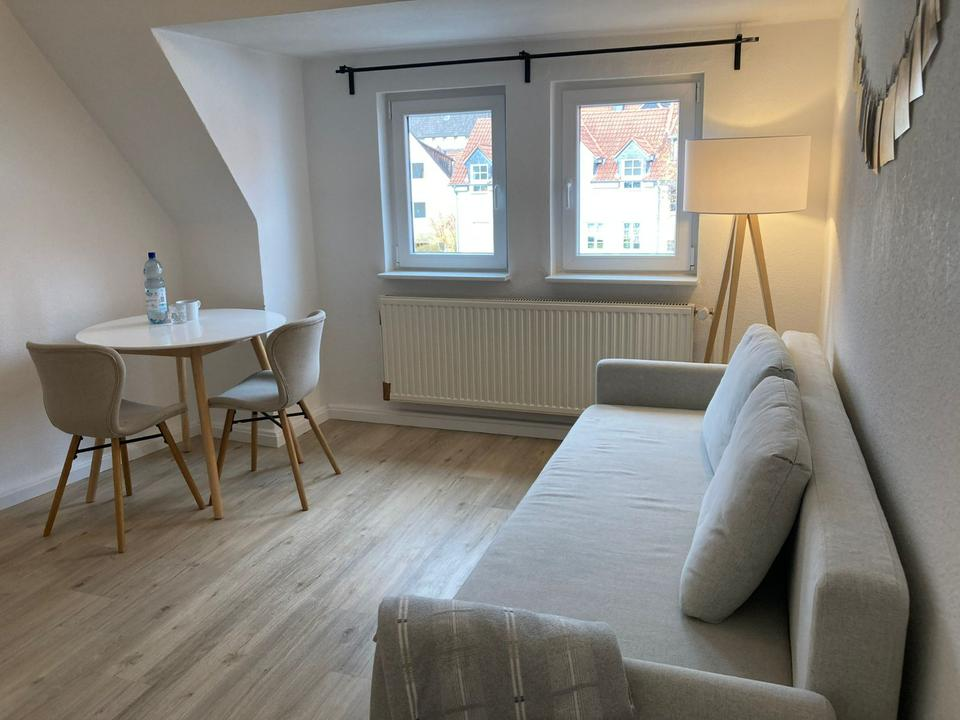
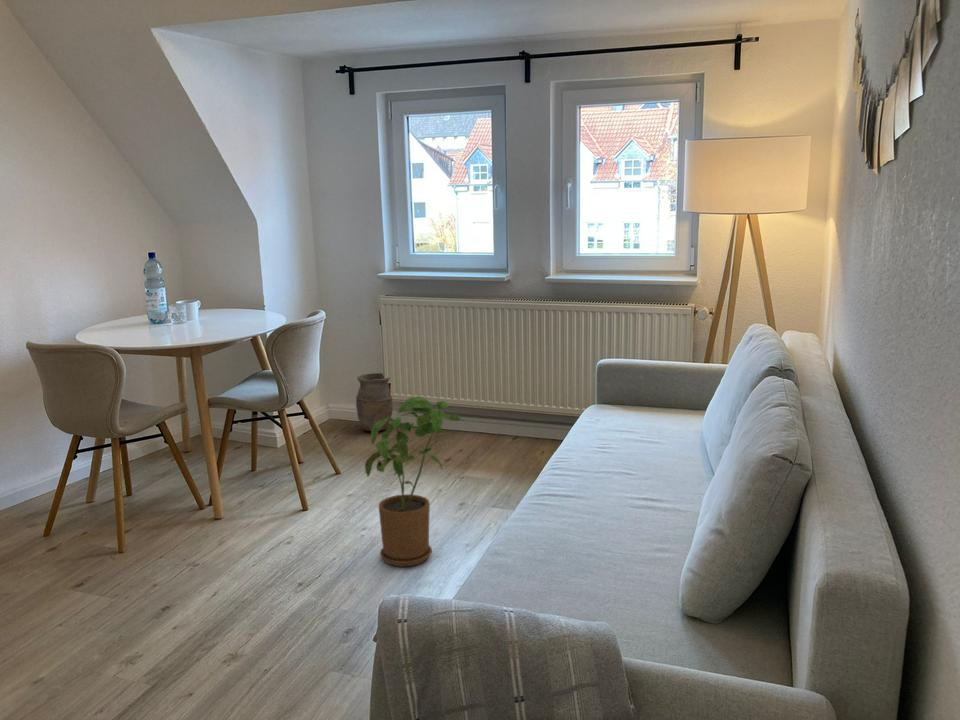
+ vase (374, 402)
+ house plant (403, 480)
